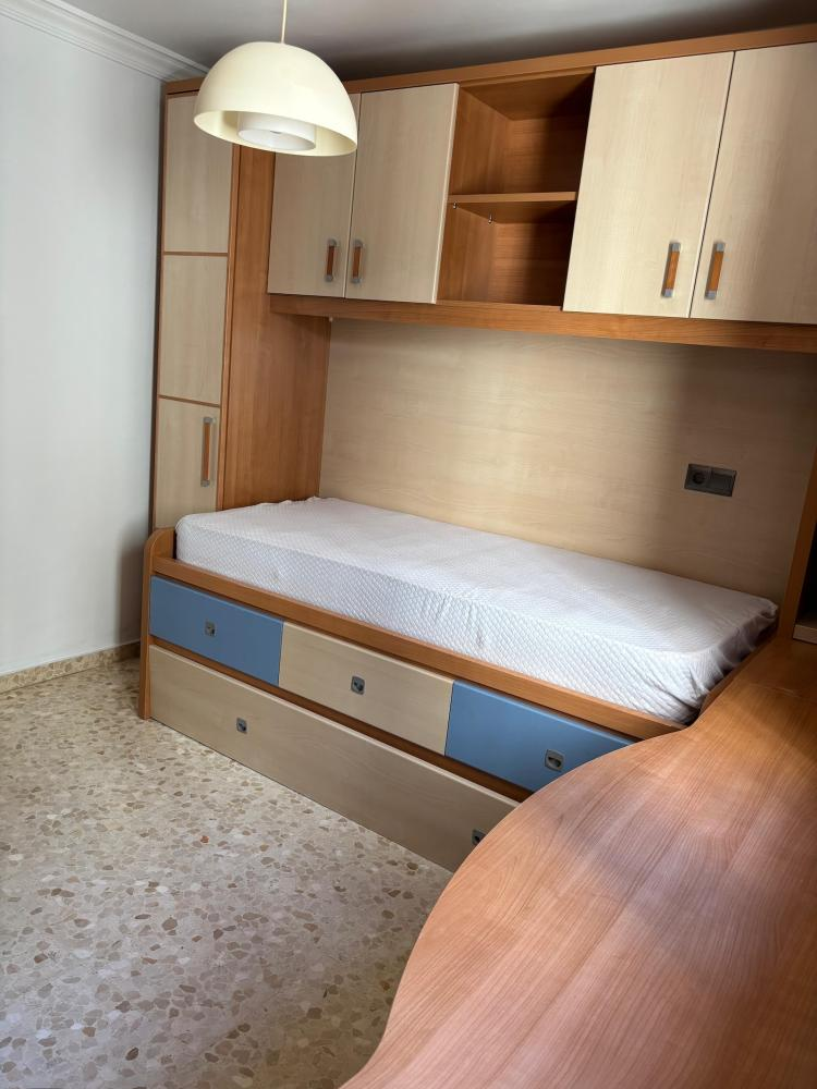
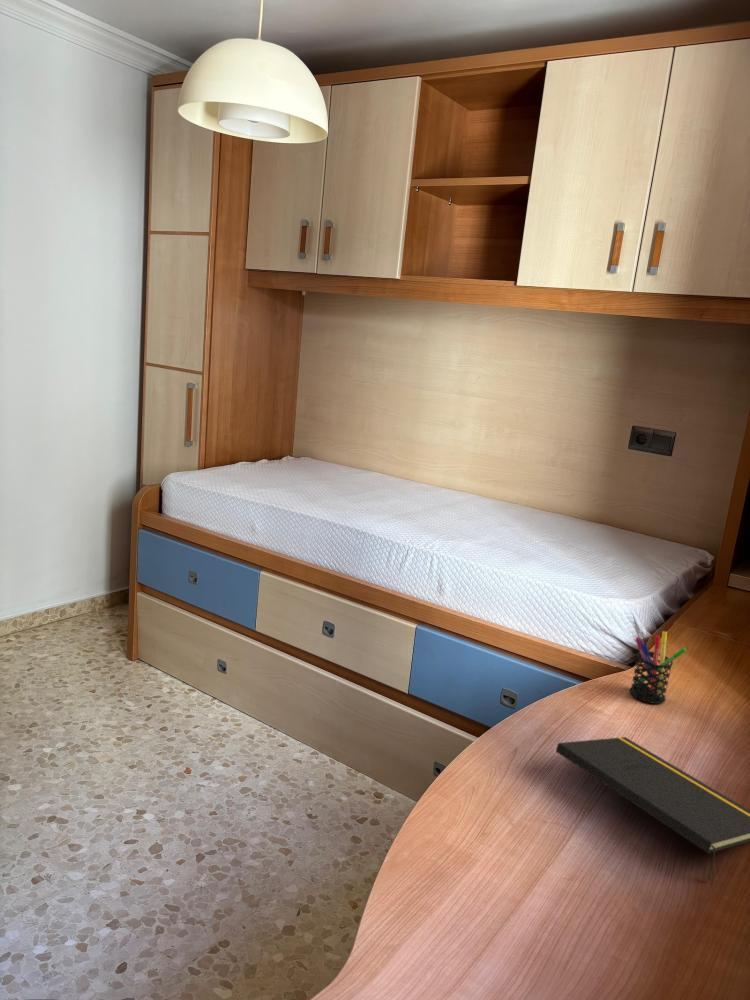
+ notepad (660, 787)
+ pen holder (657, 665)
